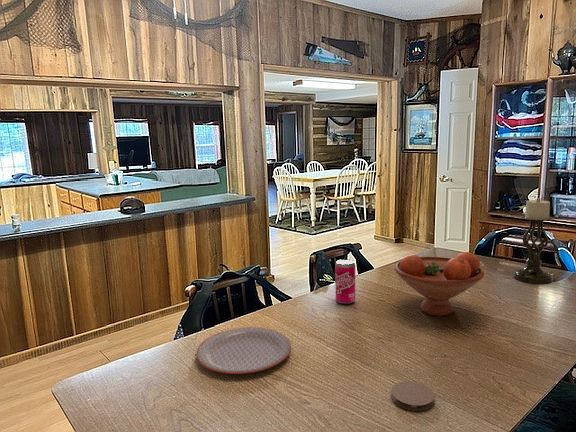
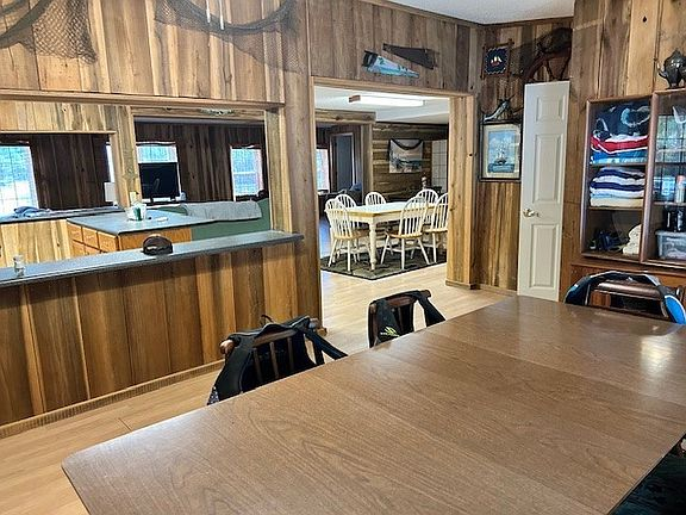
- candle holder (535, 239)
- beverage can (345, 281)
- fruit bowl (437, 281)
- plate (244, 351)
- coaster (412, 395)
